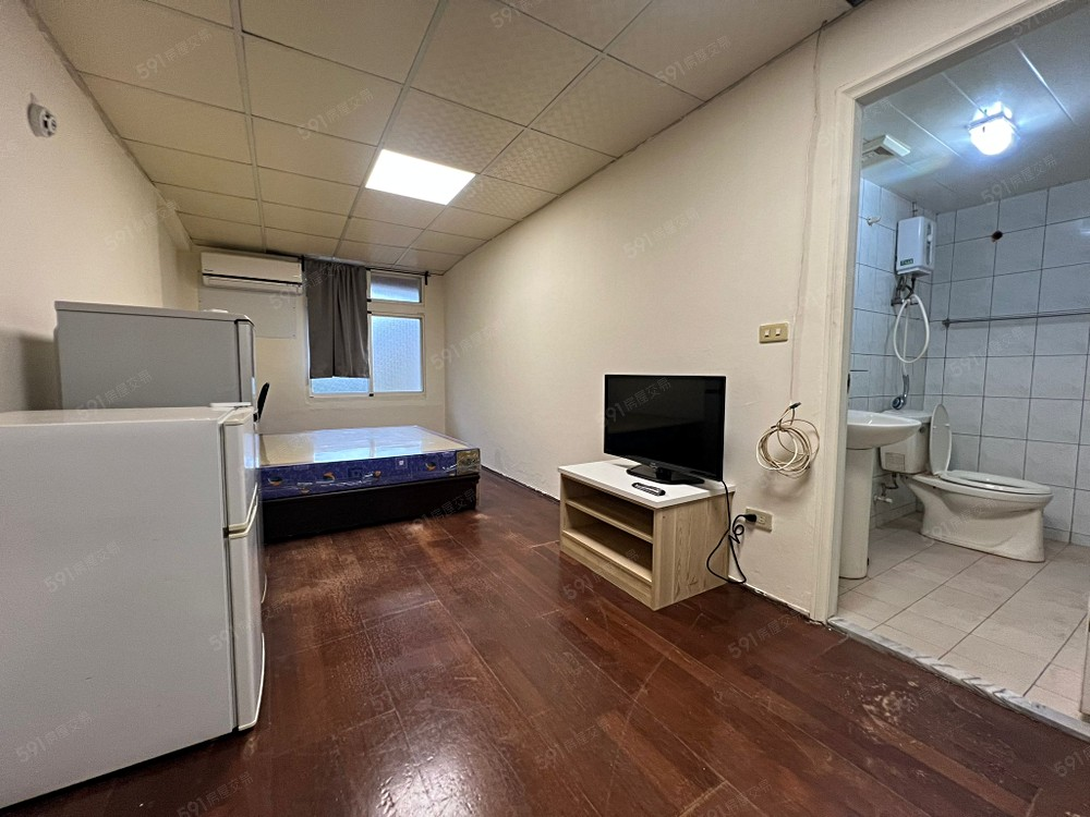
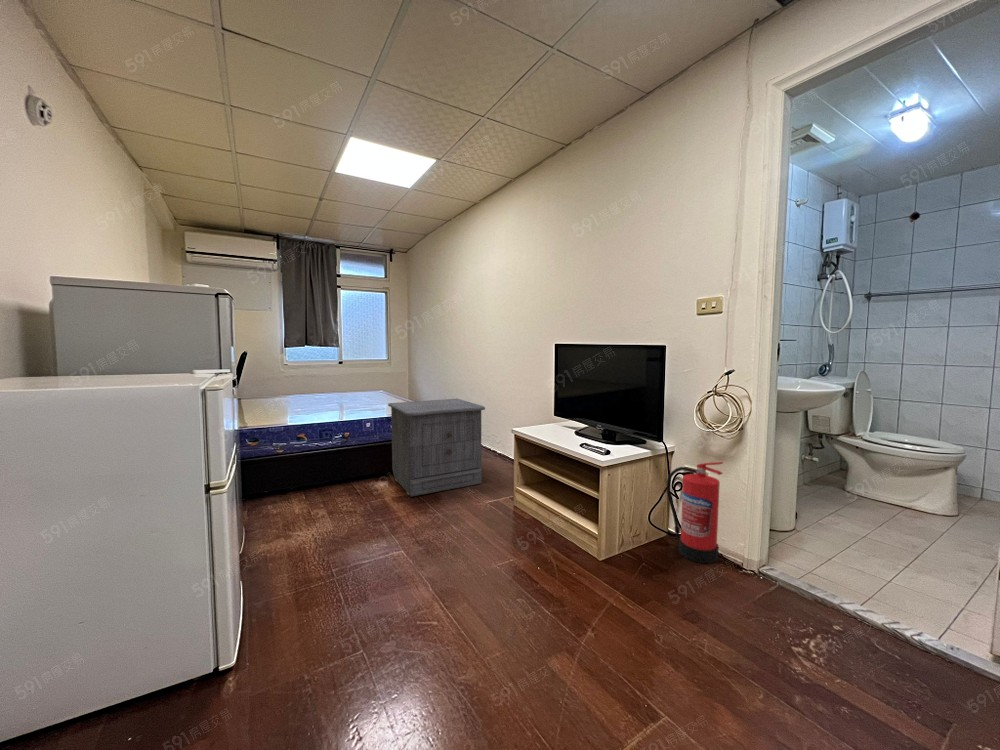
+ fire extinguisher (691, 502)
+ nightstand (436, 443)
